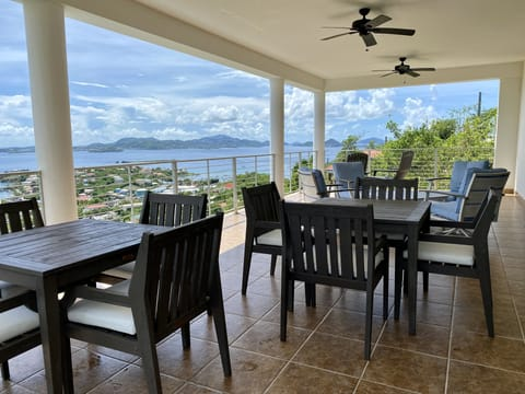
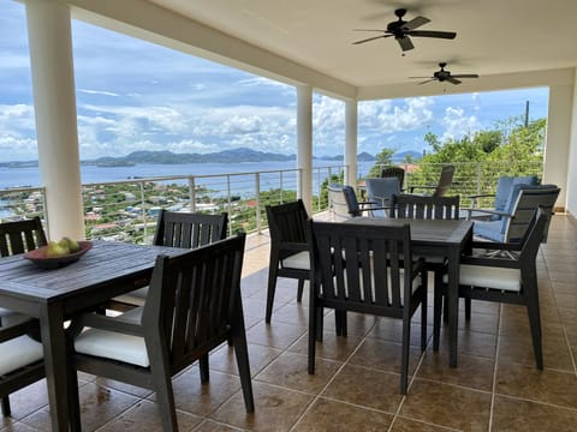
+ fruit bowl (60, 250)
